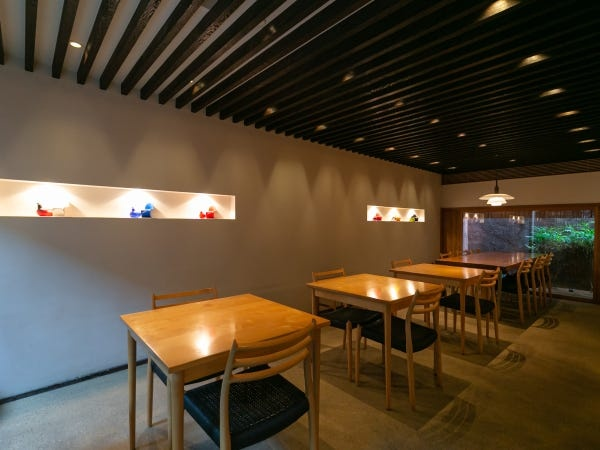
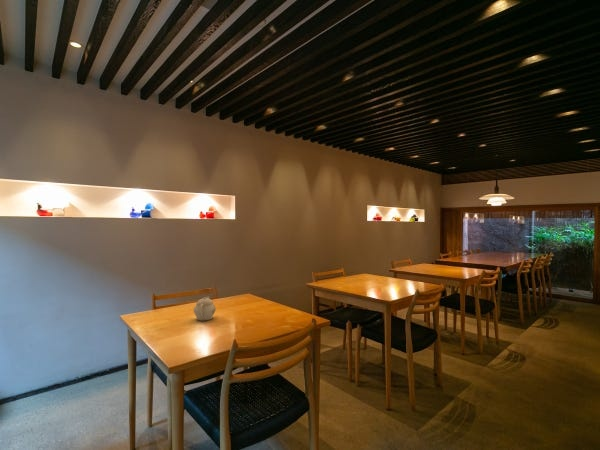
+ teapot (204, 307)
